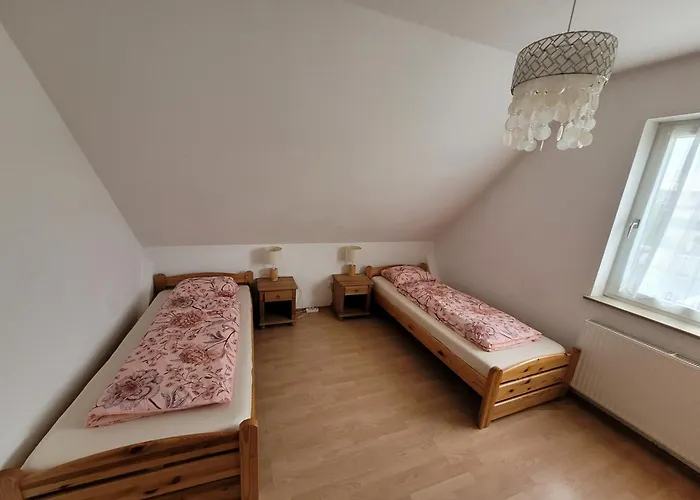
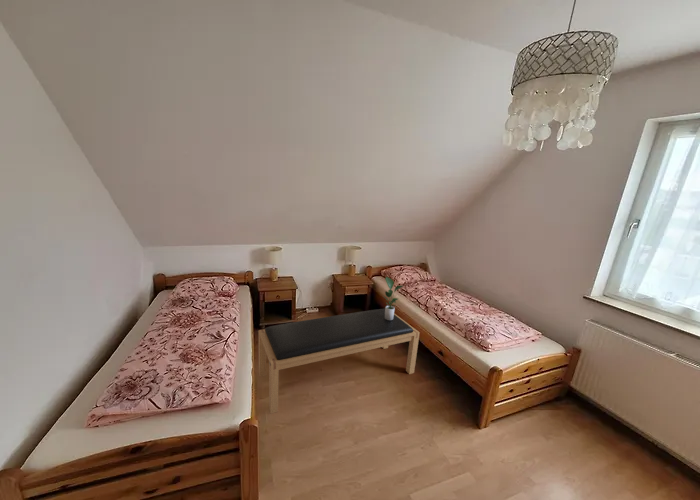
+ bench (340, 349)
+ potted plant (389, 298)
